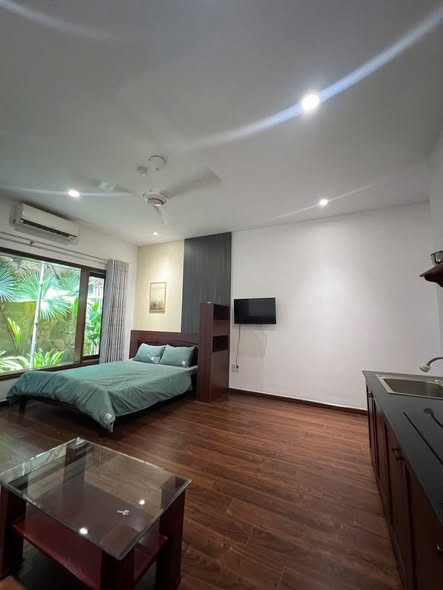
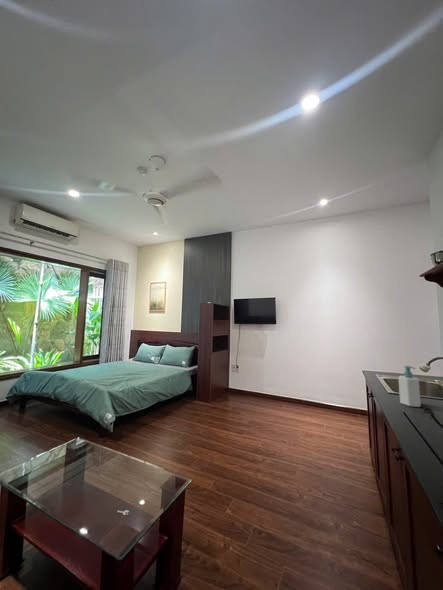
+ soap bottle (409, 385)
